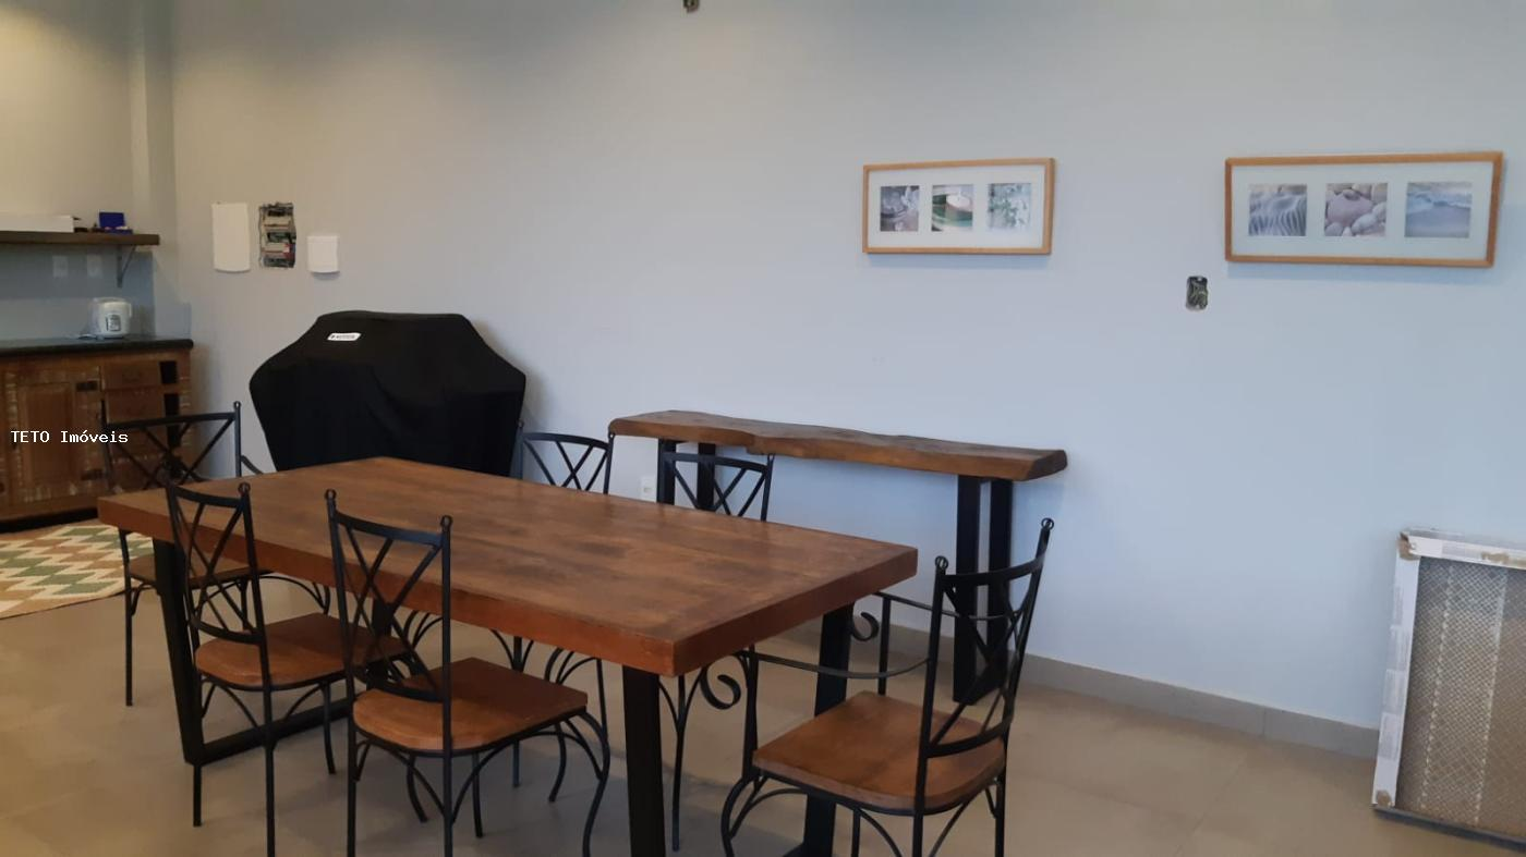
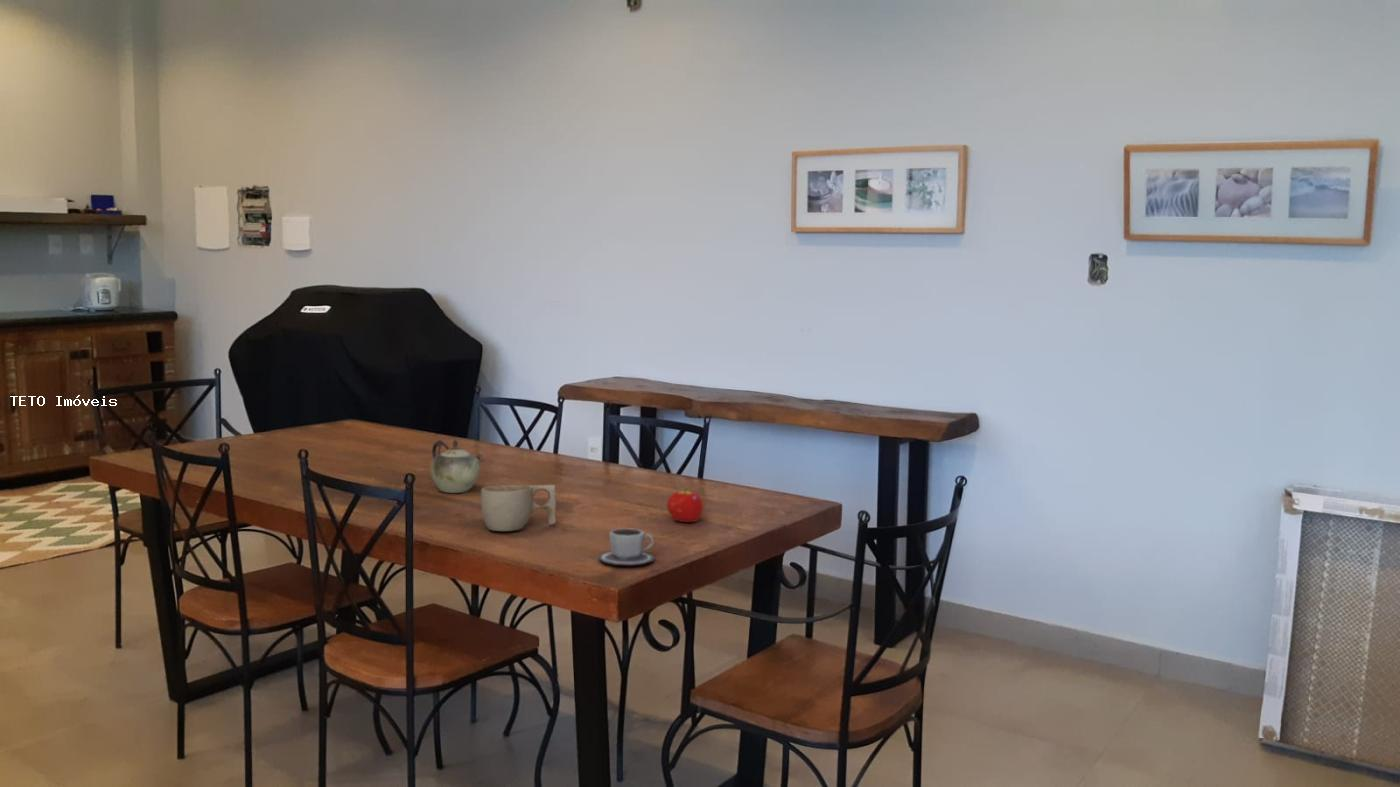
+ cup (518, 507)
+ fruit (685, 504)
+ cup (626, 546)
+ teapot (457, 465)
